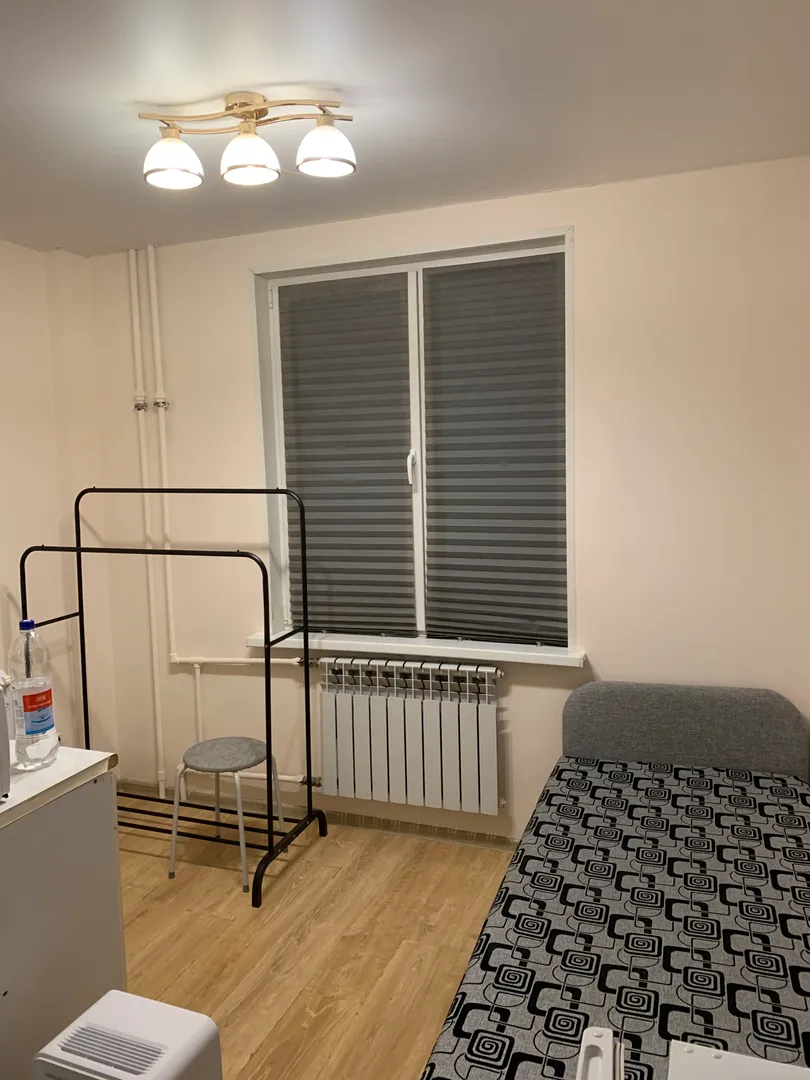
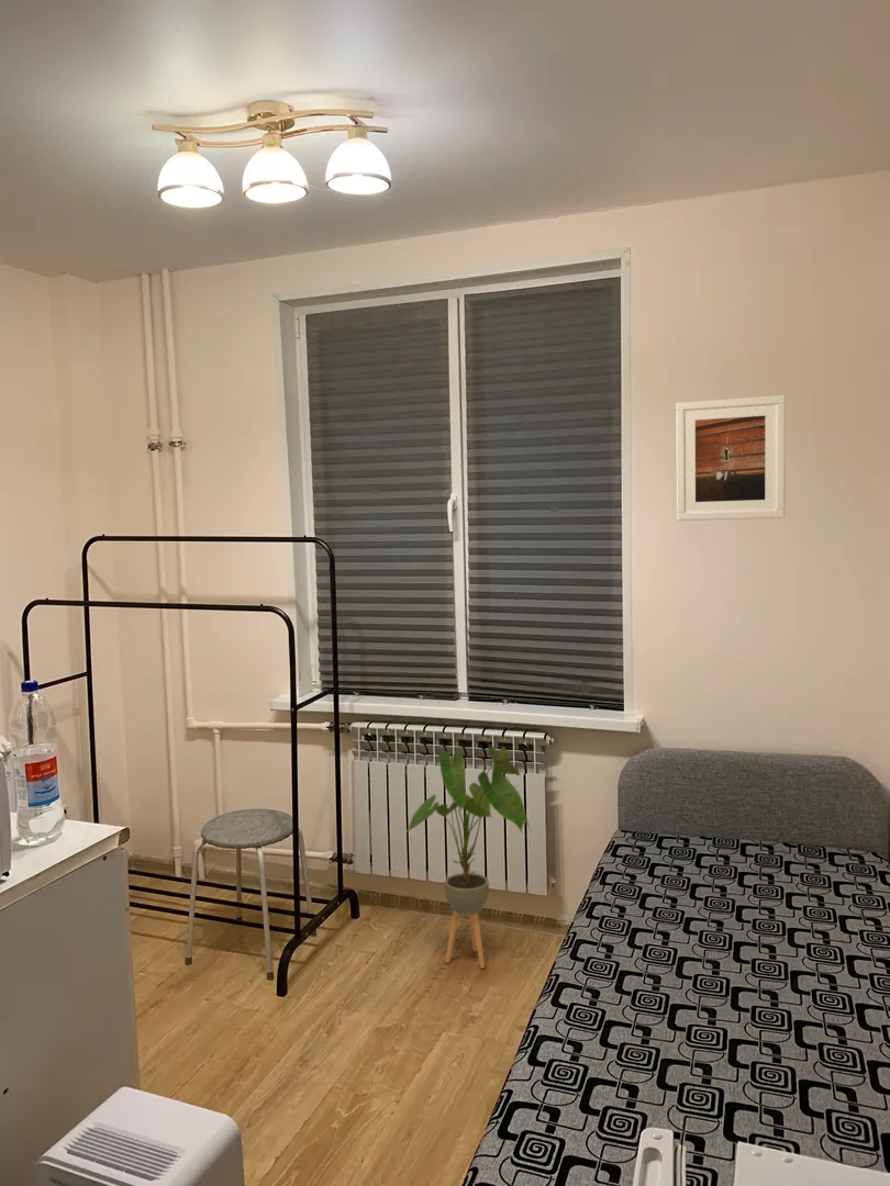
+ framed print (730, 459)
+ house plant (475, 853)
